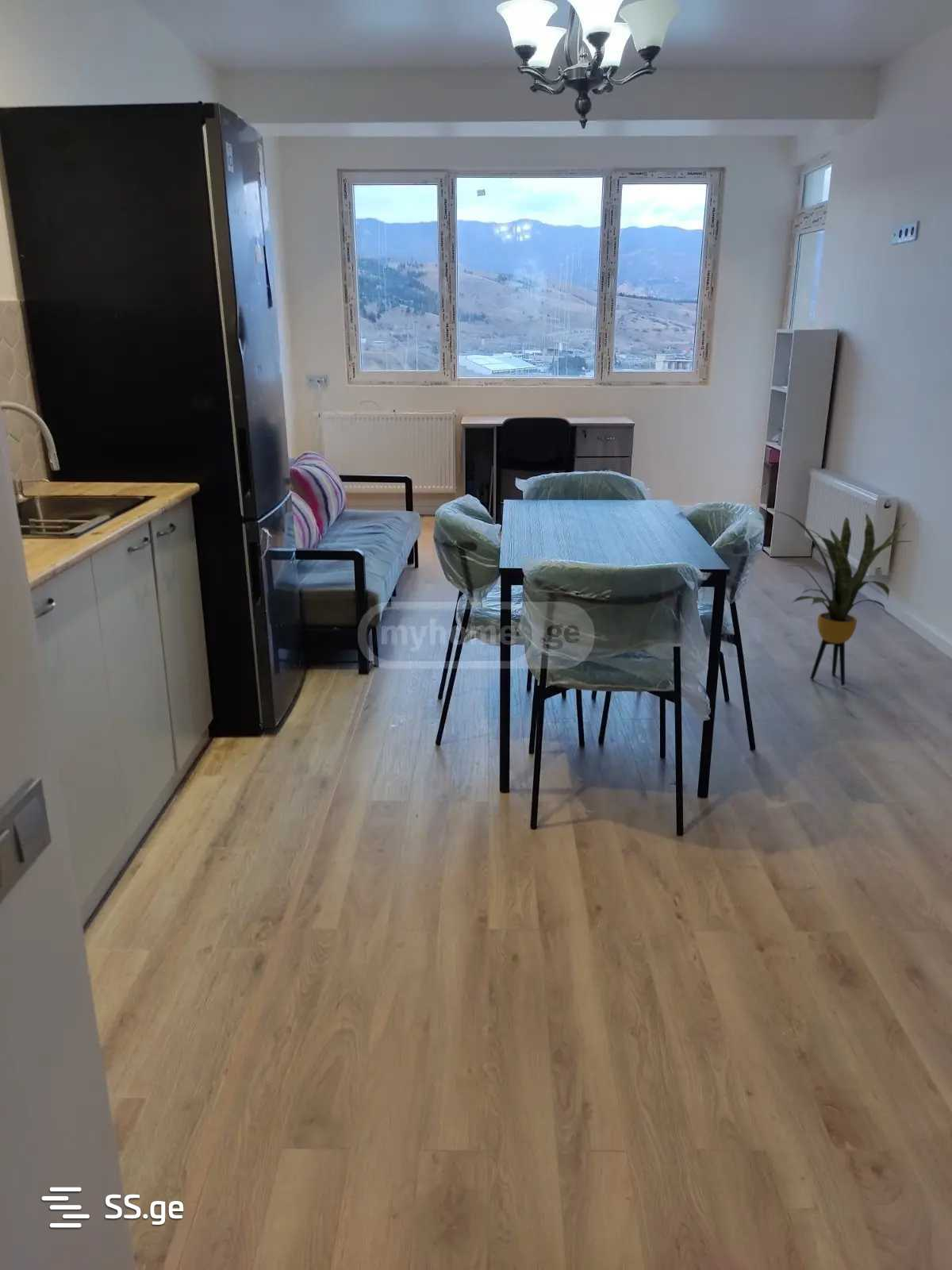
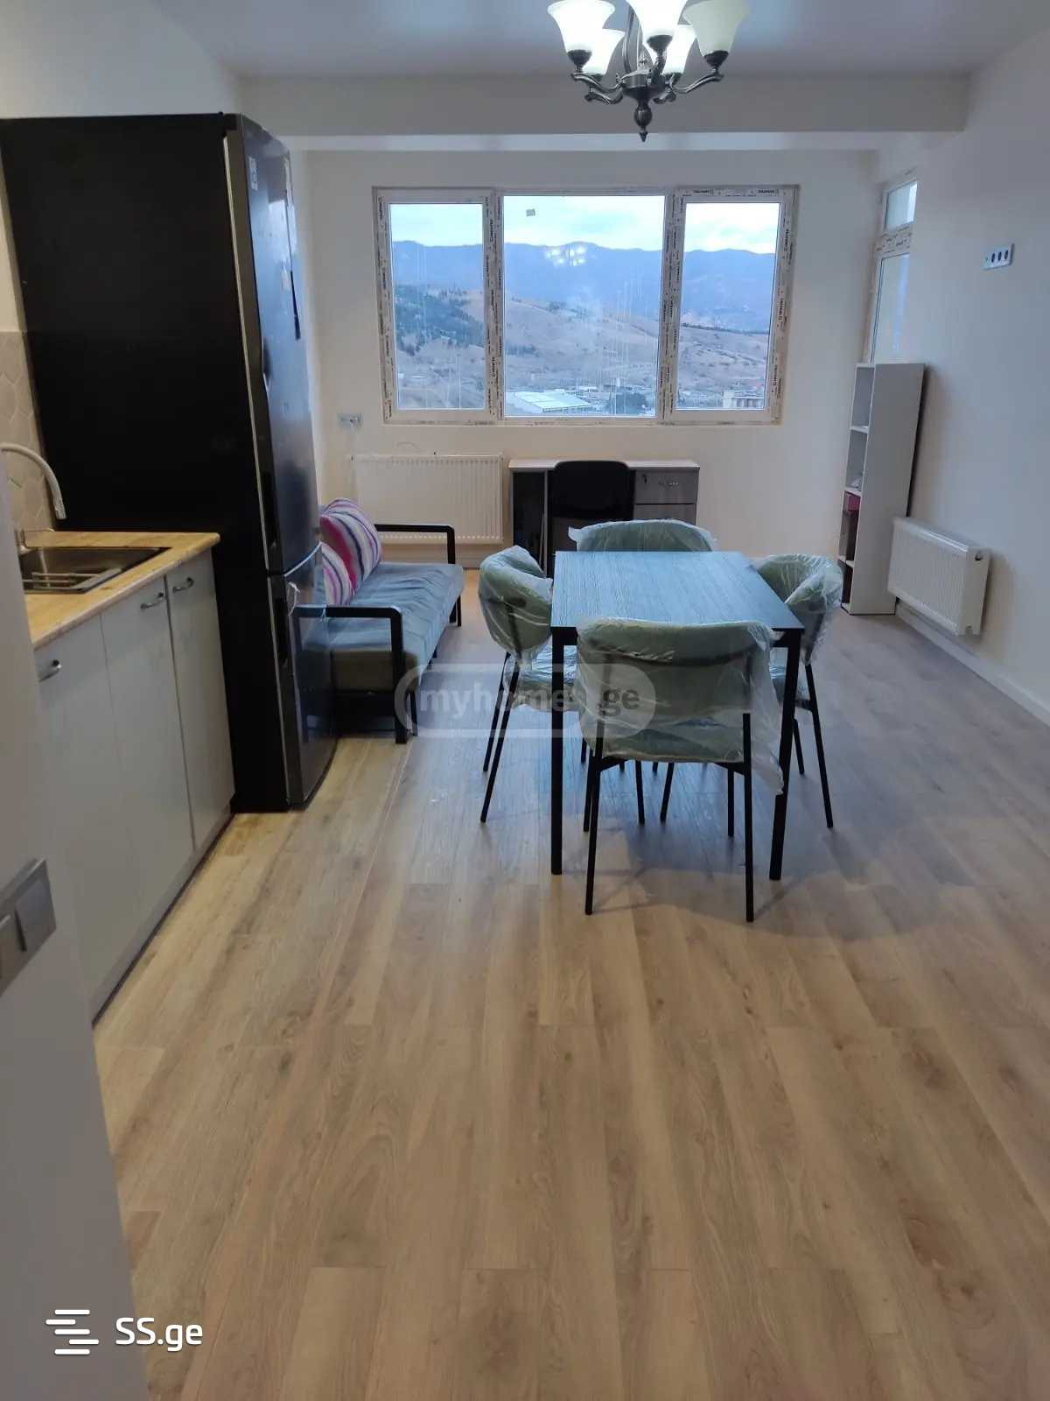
- house plant (832, 595)
